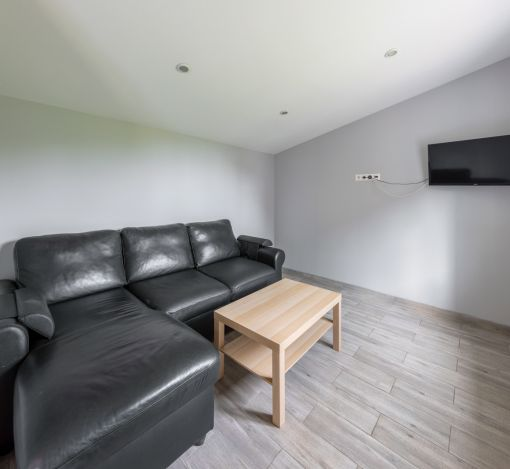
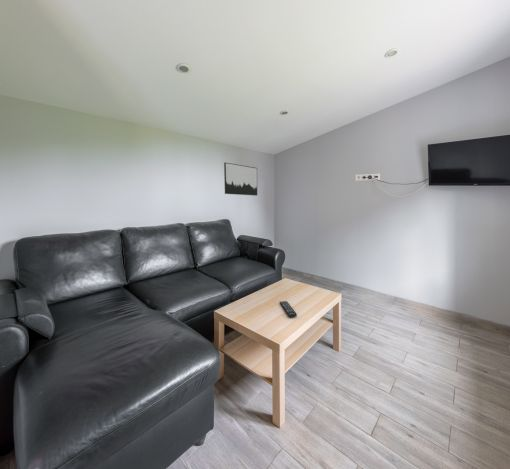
+ wall art (241, 180)
+ remote control (287, 308)
